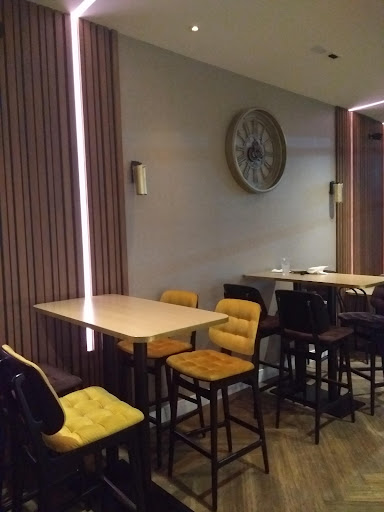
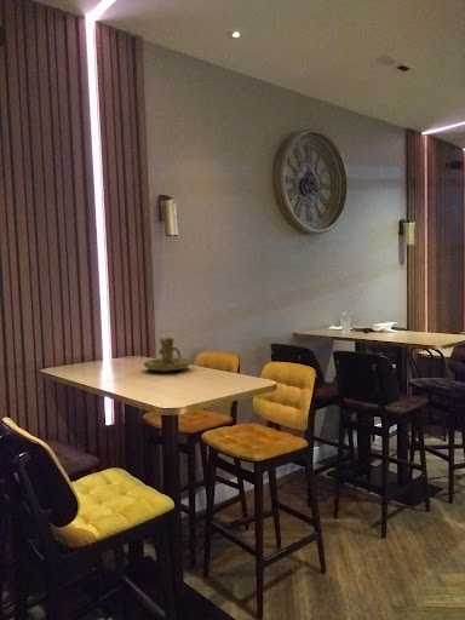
+ candle holder (170, 355)
